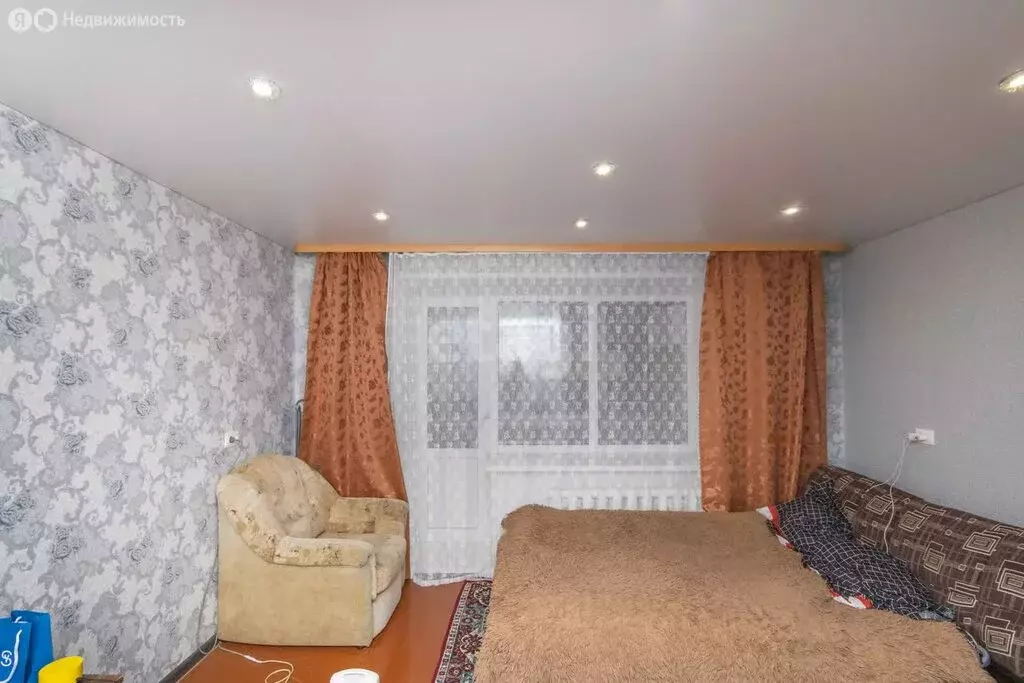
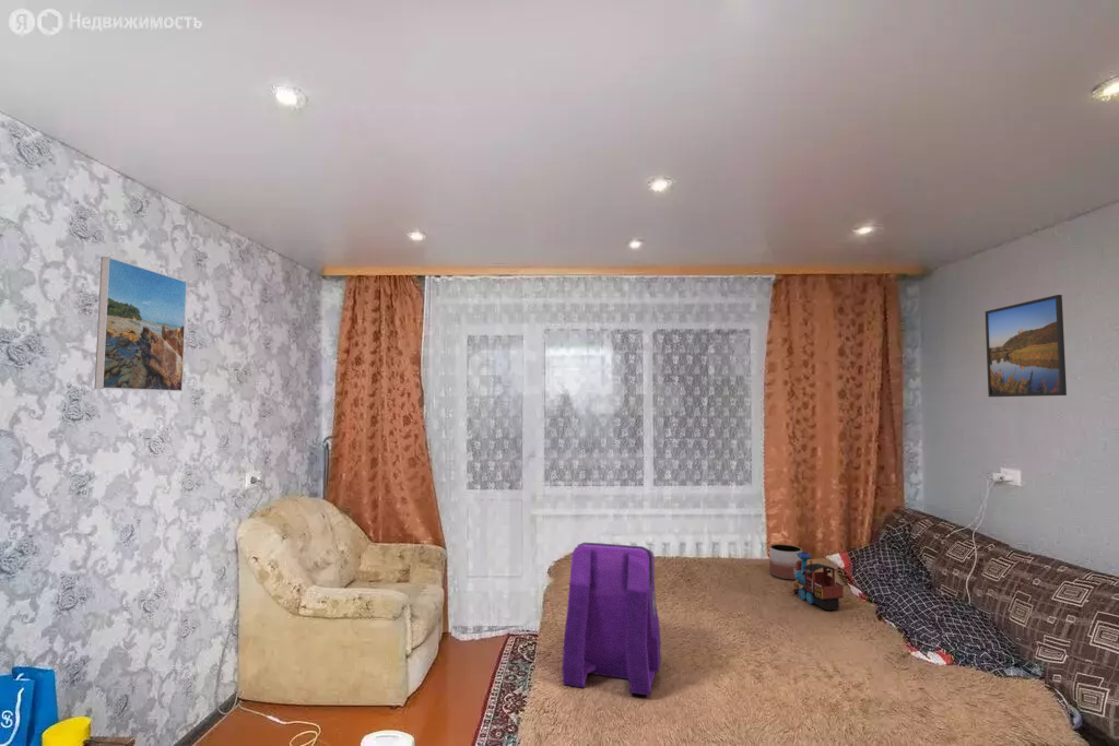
+ planter (786, 561)
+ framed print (144, 330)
+ backpack (616, 604)
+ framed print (1022, 350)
+ toy train (814, 579)
